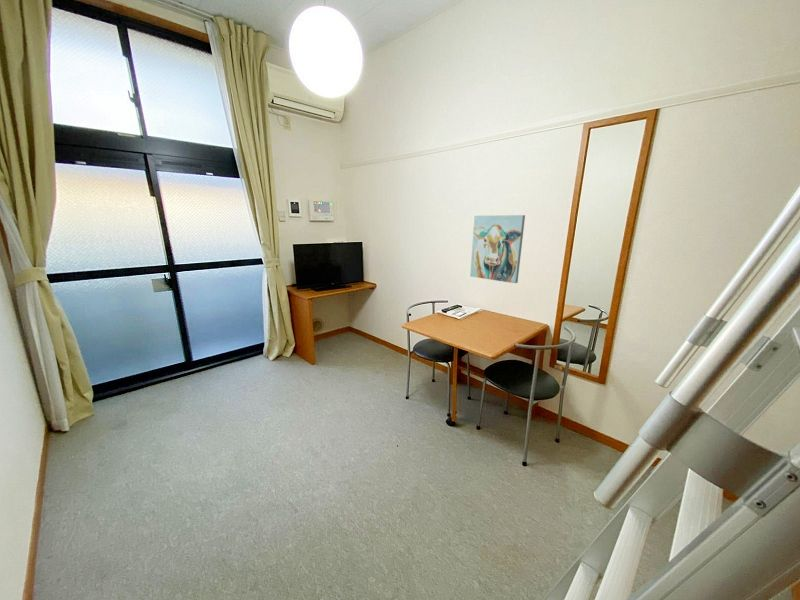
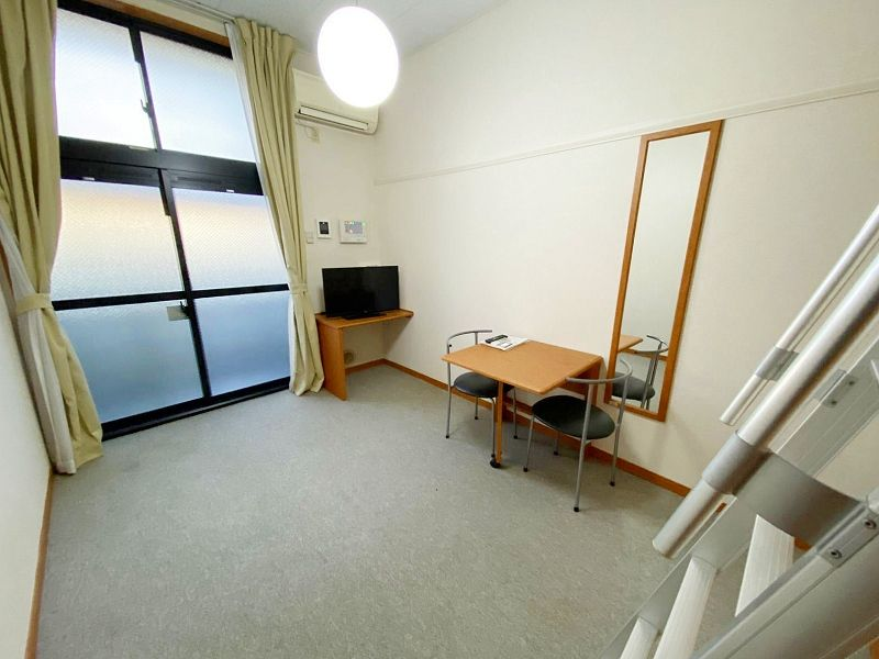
- wall art (495, 248)
